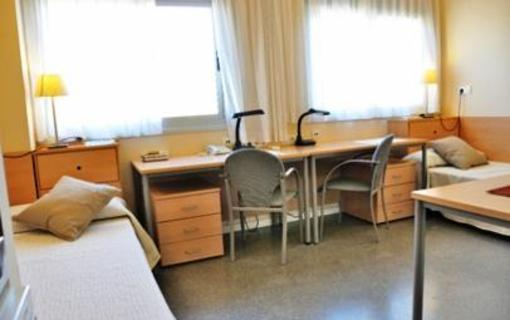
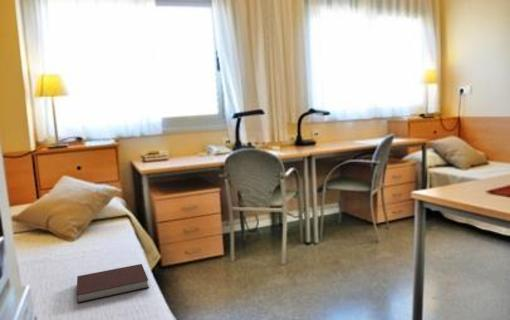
+ notebook (112, 281)
